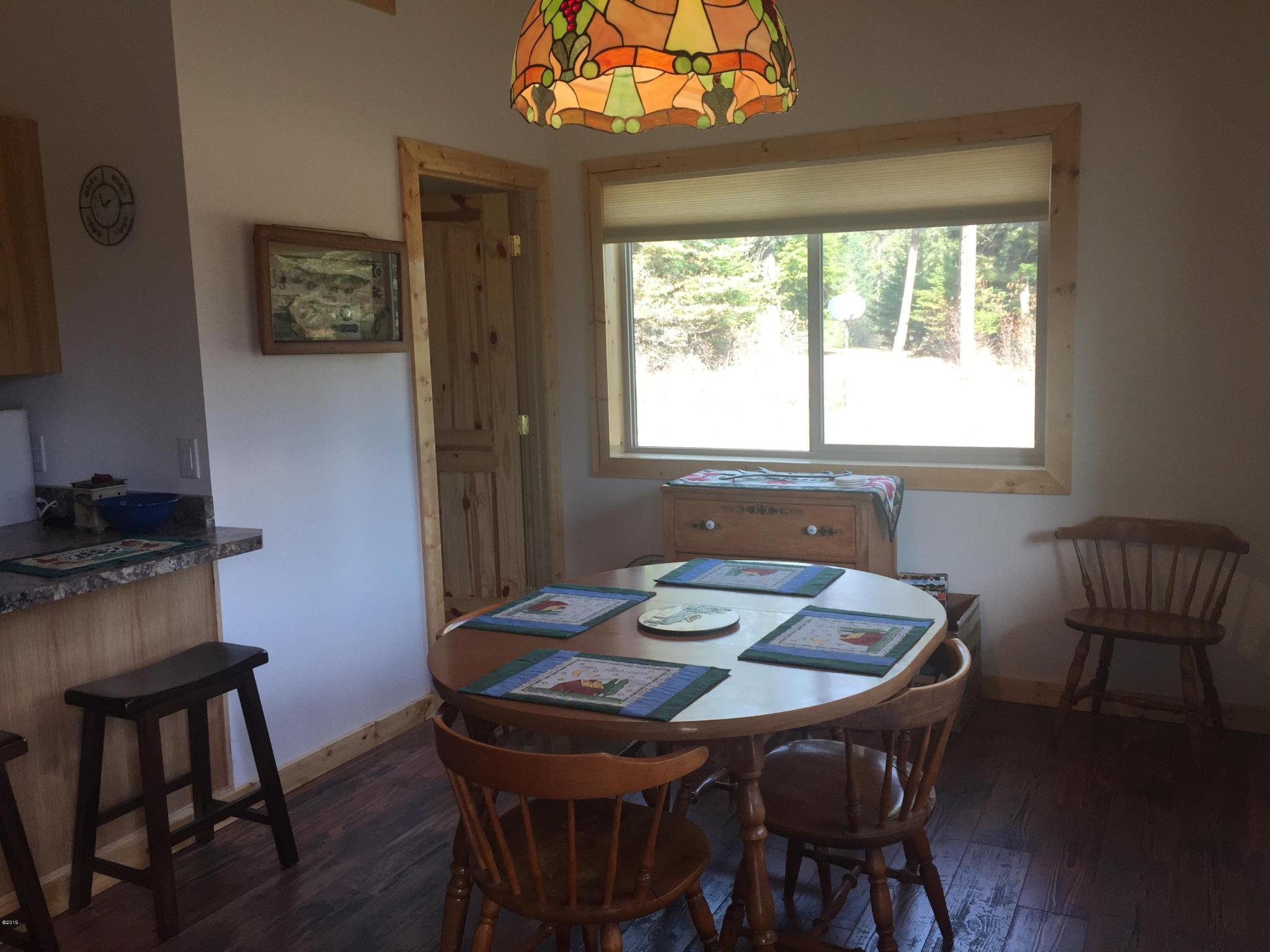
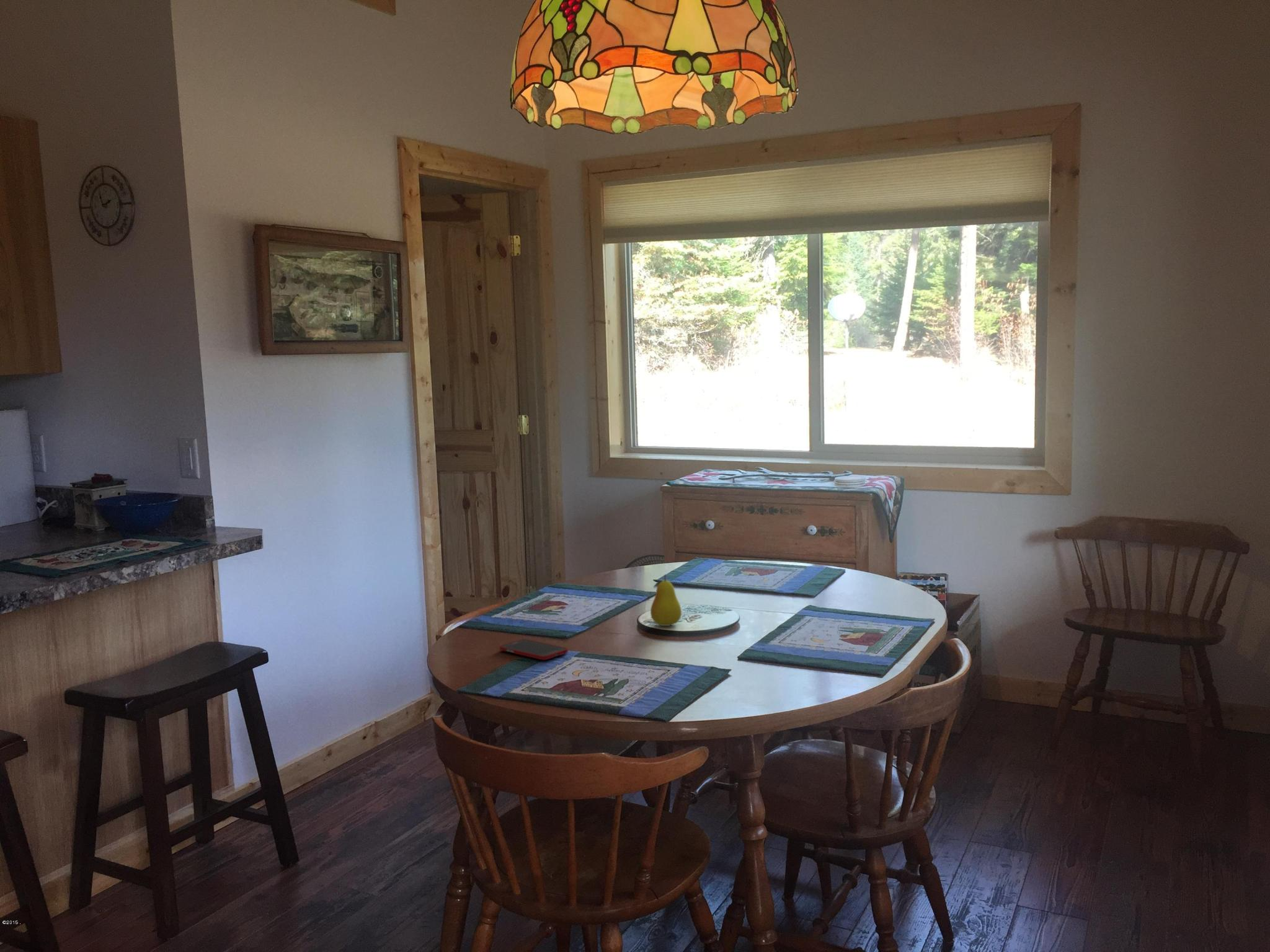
+ cell phone (533, 649)
+ fruit (665, 599)
